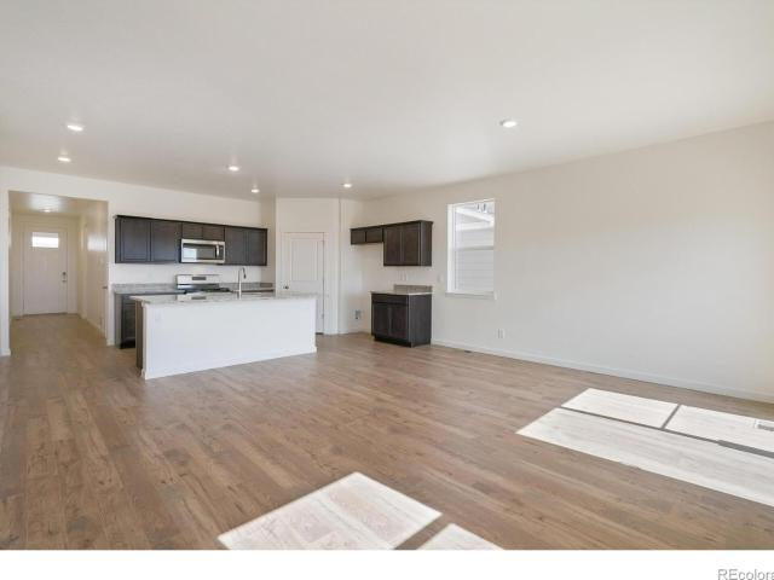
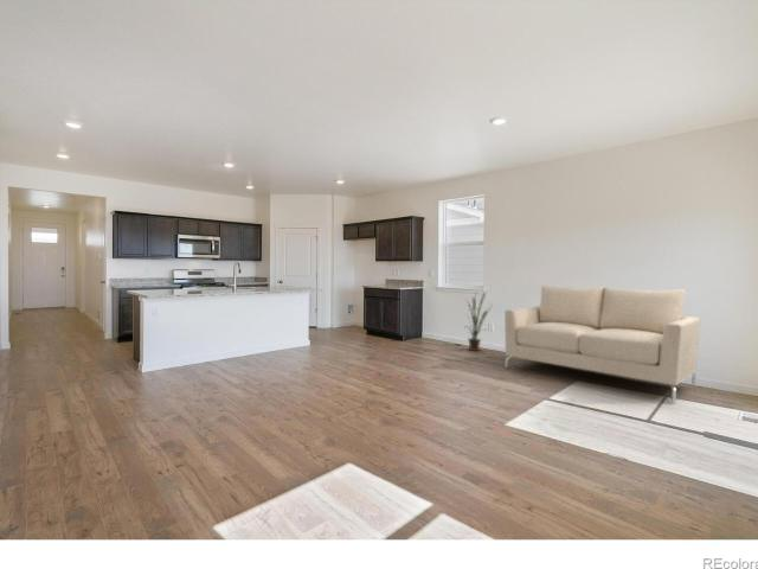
+ sofa (593, 331)
+ house plant (475, 320)
